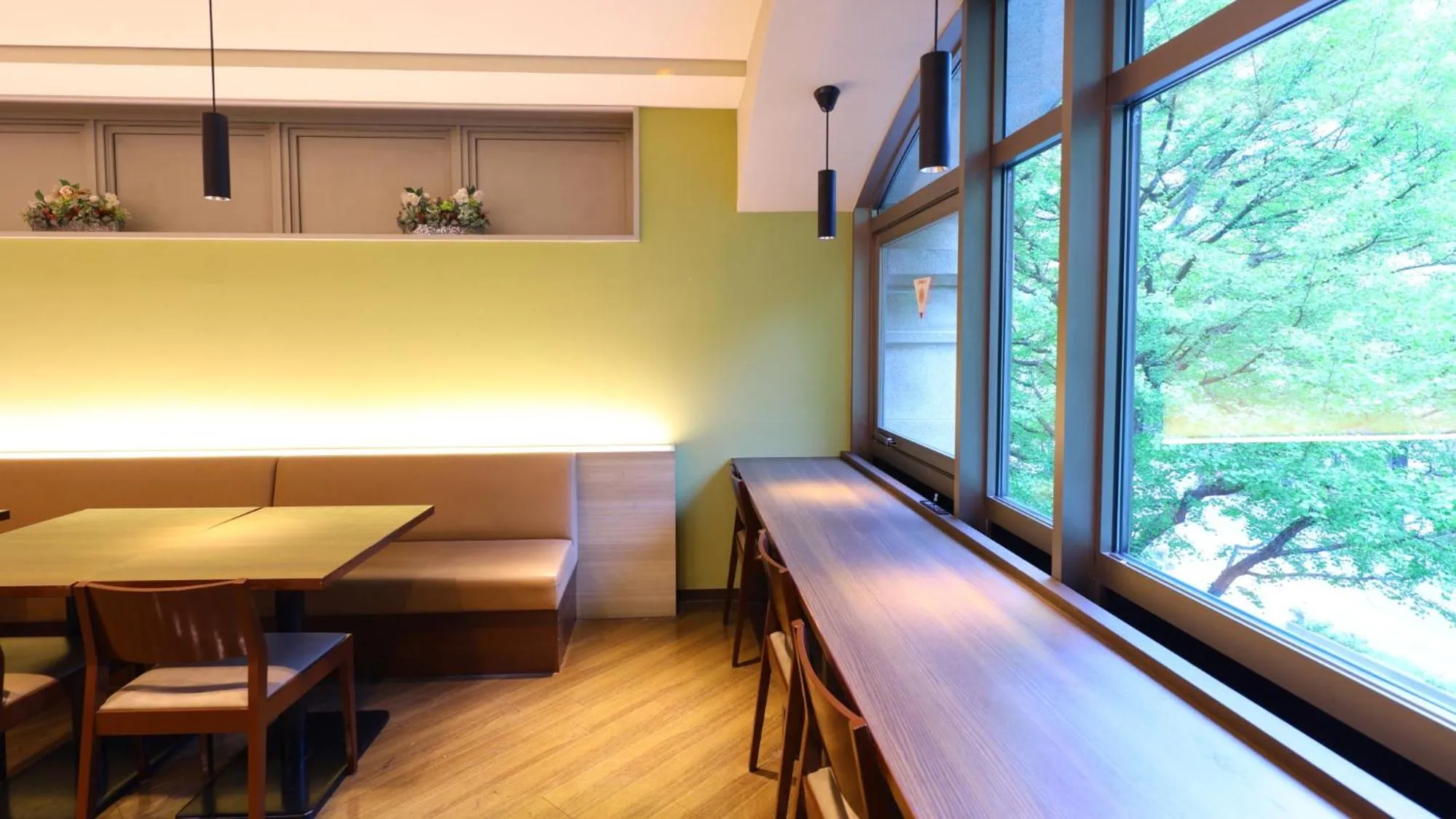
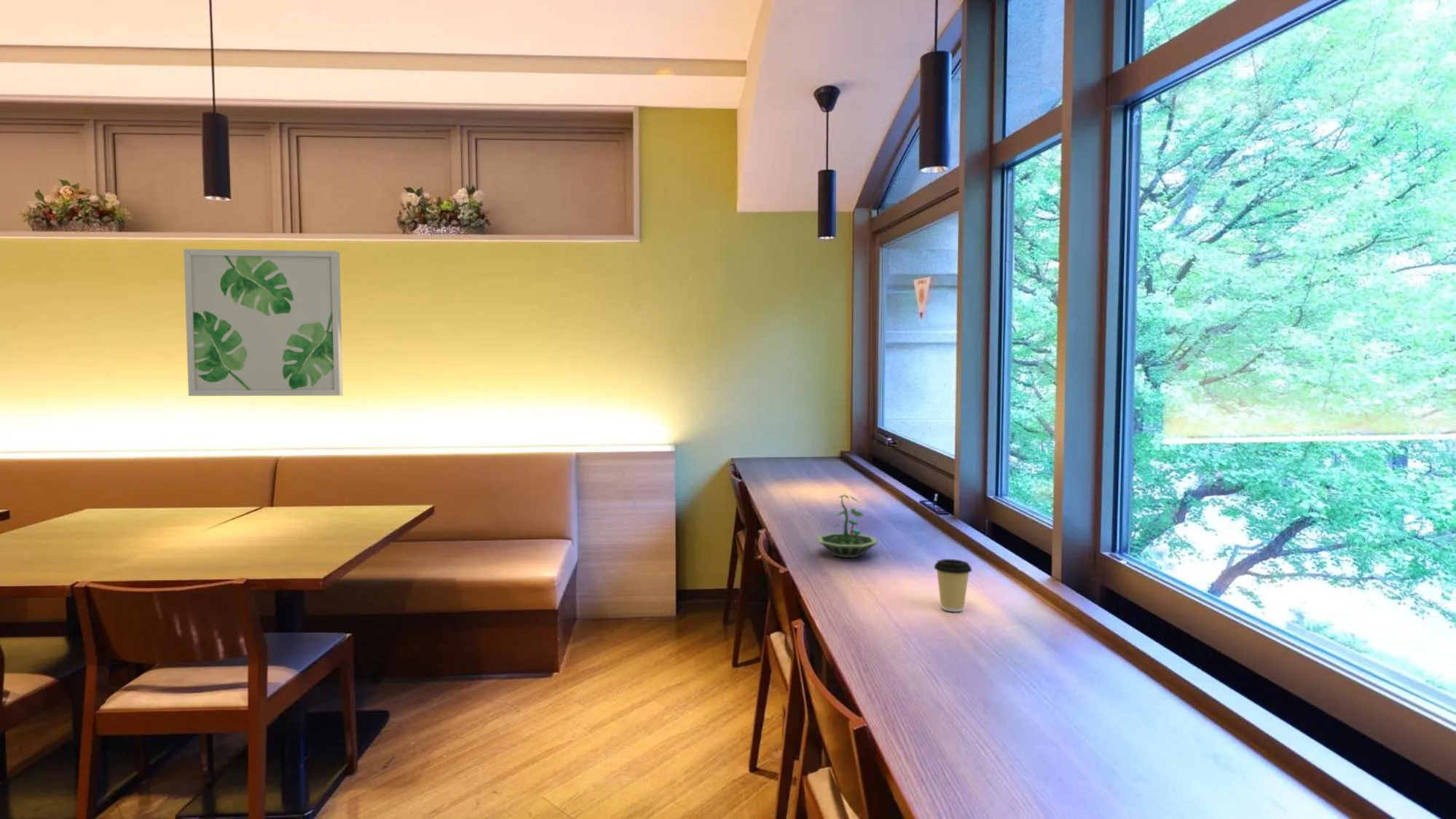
+ coffee cup (952, 585)
+ wall art (264, 323)
+ terrarium (846, 507)
